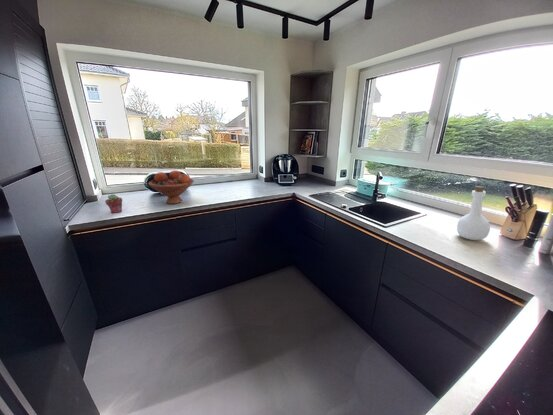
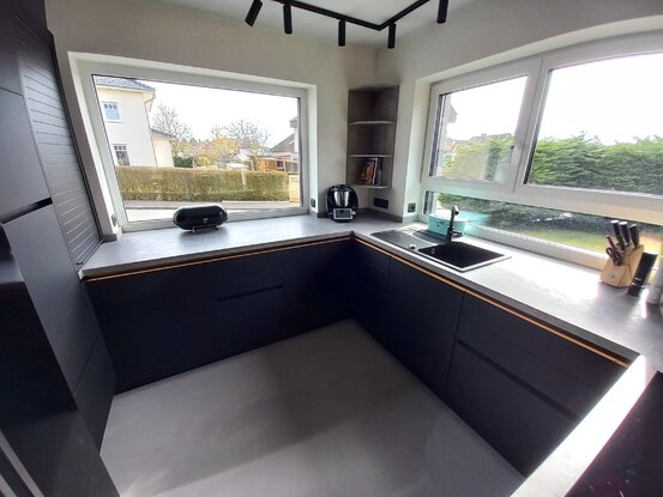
- fruit bowl (172, 187)
- bottle (477, 213)
- potted succulent (114, 203)
